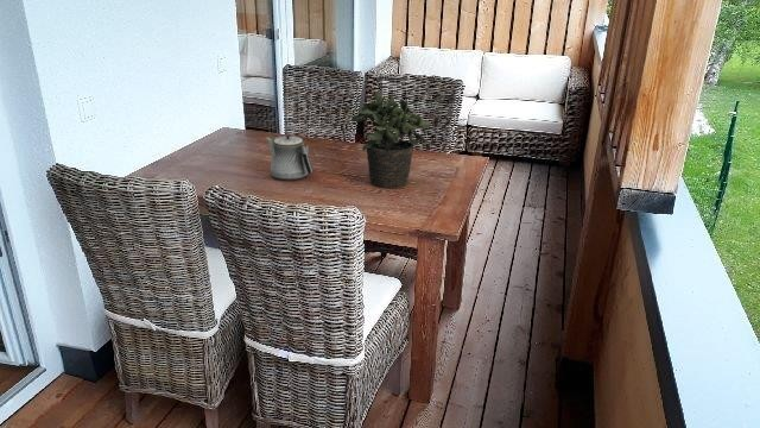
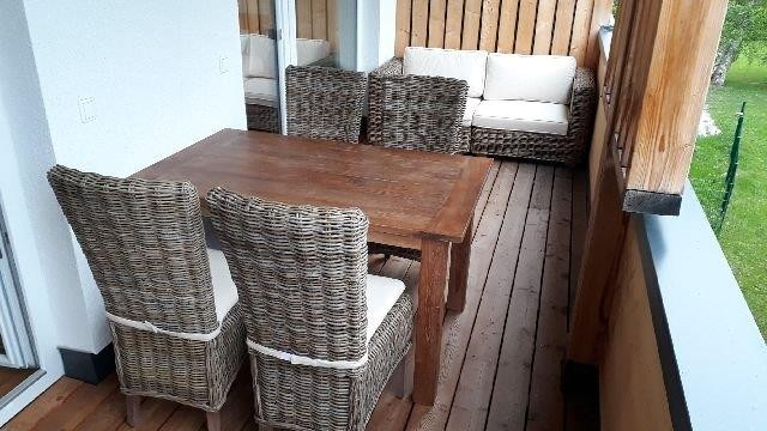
- potted plant (386, 138)
- teapot (287, 155)
